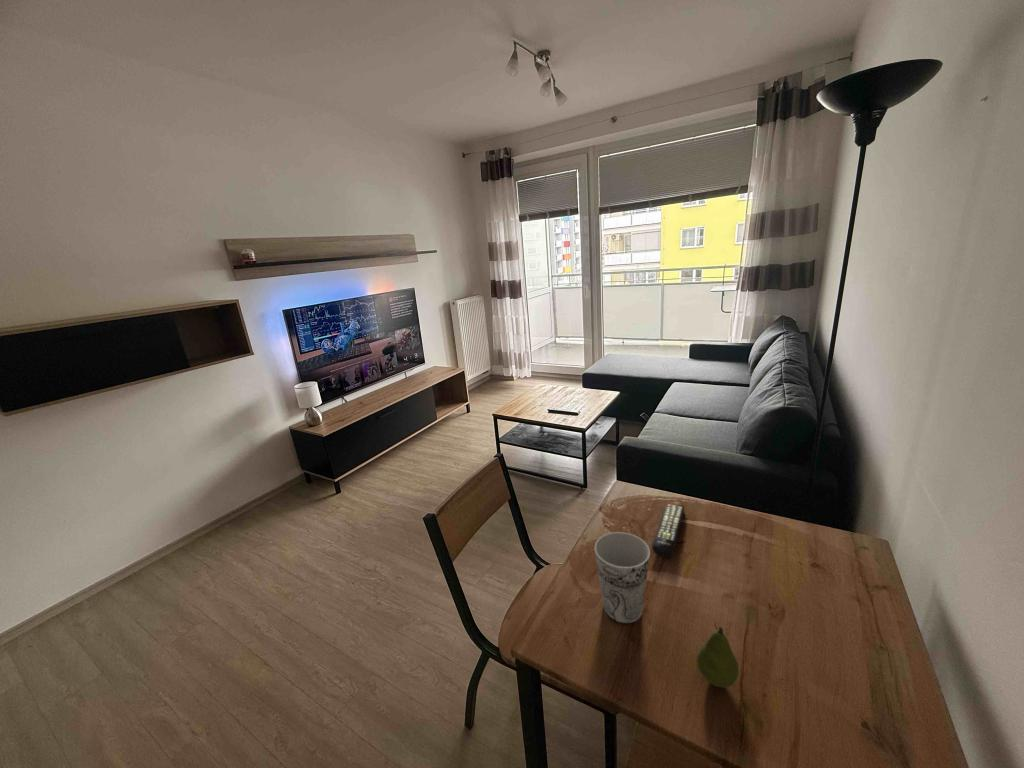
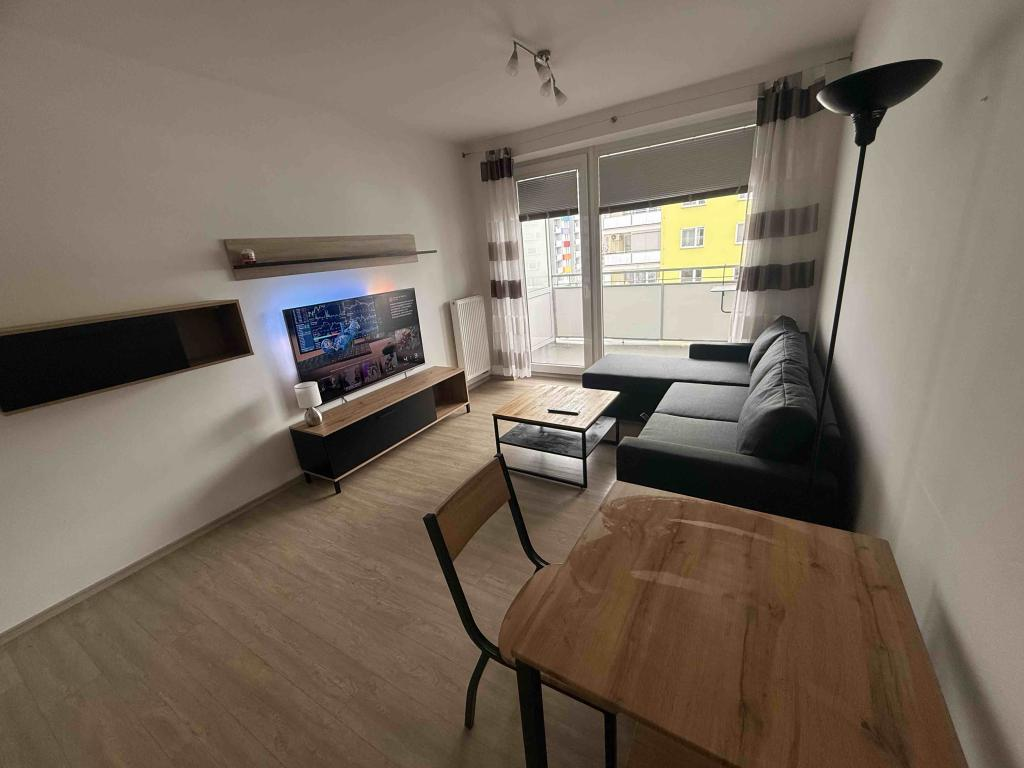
- fruit (718, 652)
- cup (622, 579)
- remote control (669, 526)
